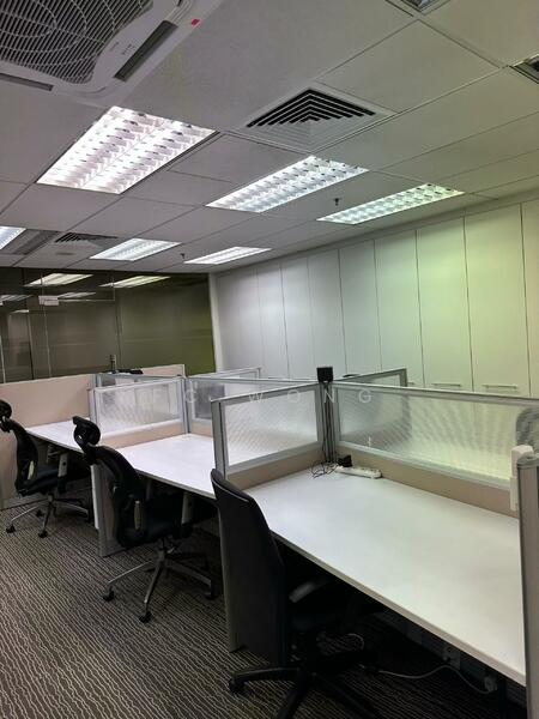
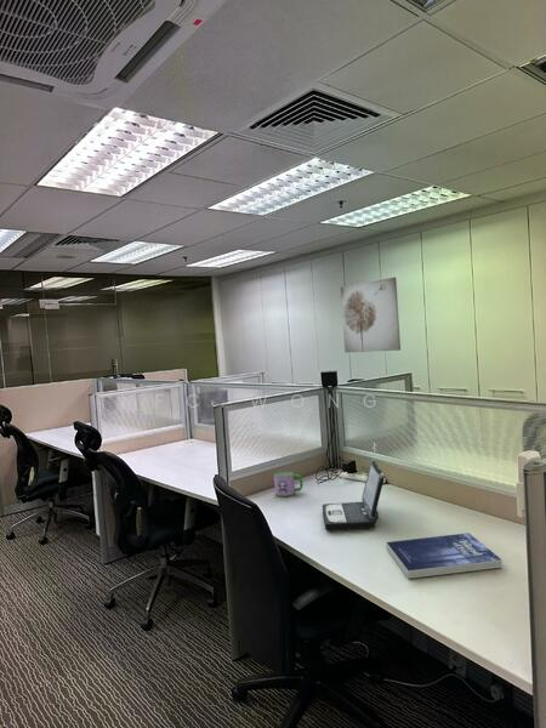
+ laptop (362, 496)
+ wall art (369, 317)
+ mug (288, 483)
+ book (440, 553)
